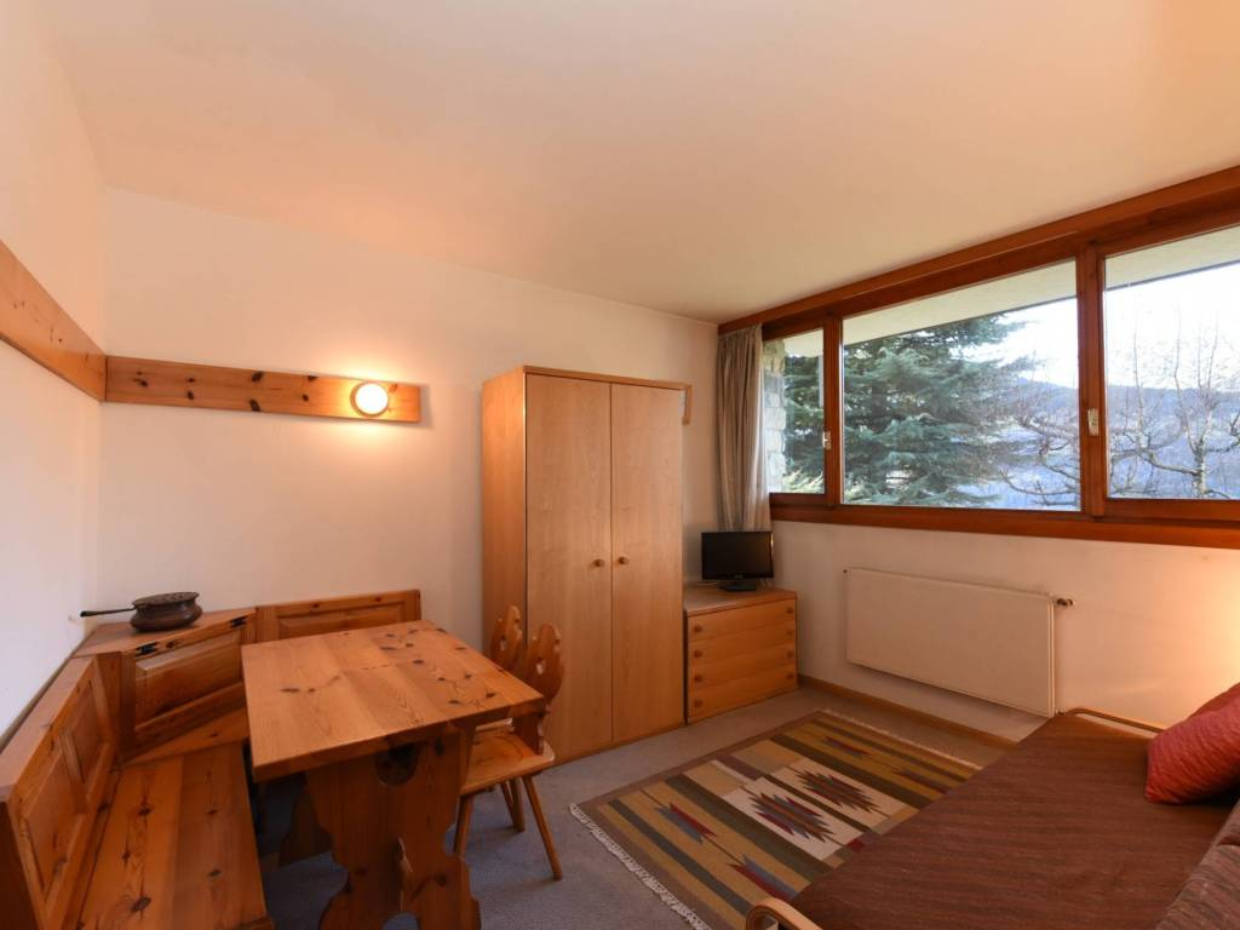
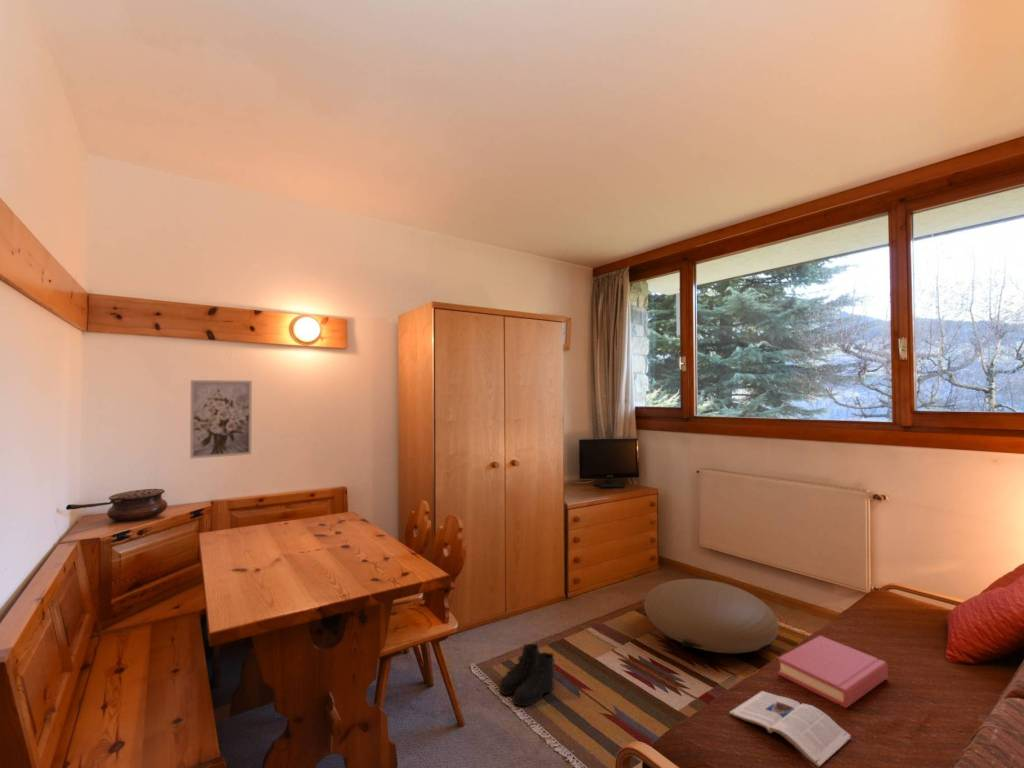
+ pouf (708, 612)
+ boots (527, 670)
+ wall art (221, 418)
+ hardback book (832, 668)
+ magazine (787, 719)
